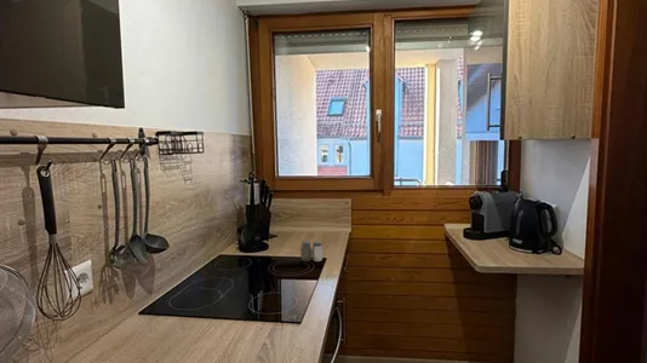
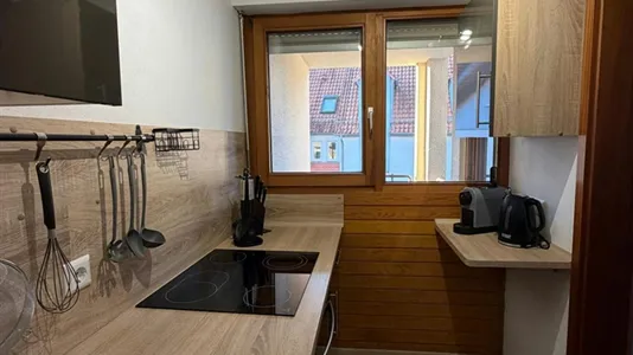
- salt and pepper shaker (310, 250)
